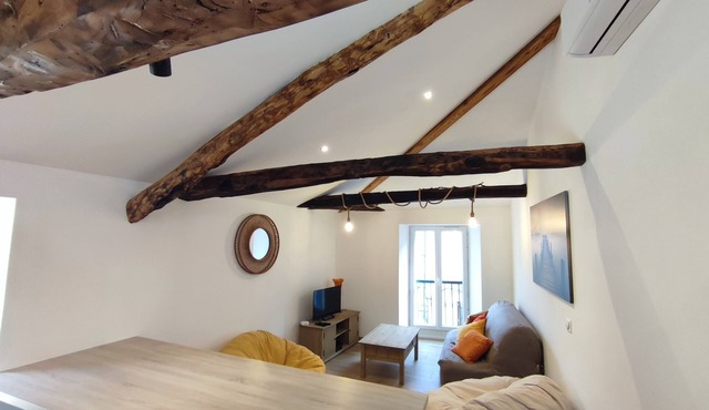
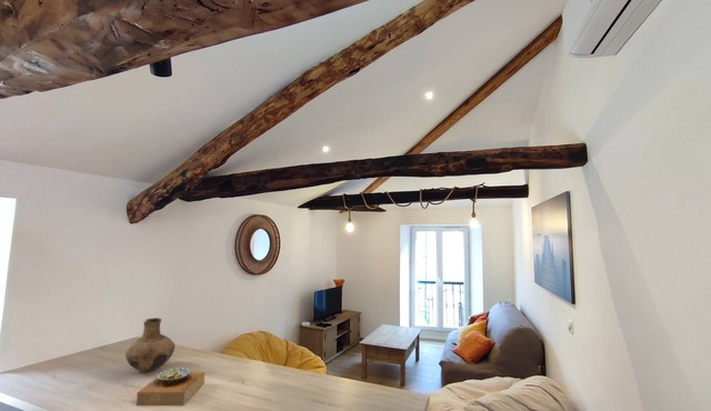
+ vase (151, 343)
+ bowl (173, 382)
